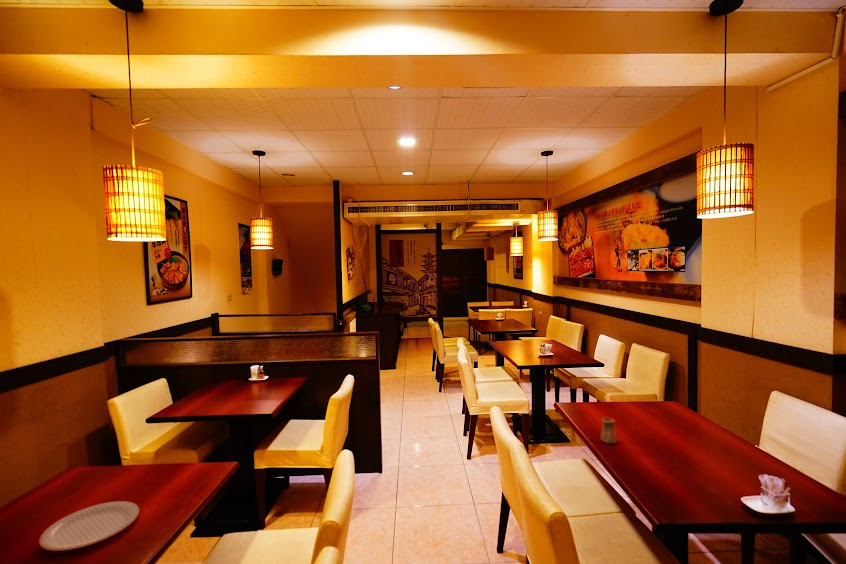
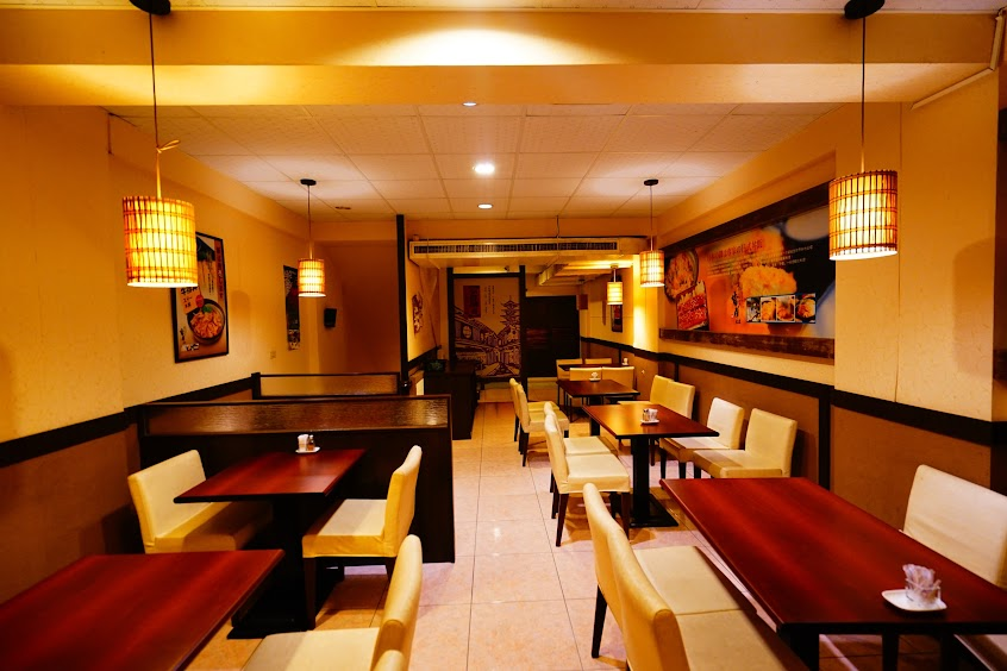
- cup (608, 430)
- plate (92, 526)
